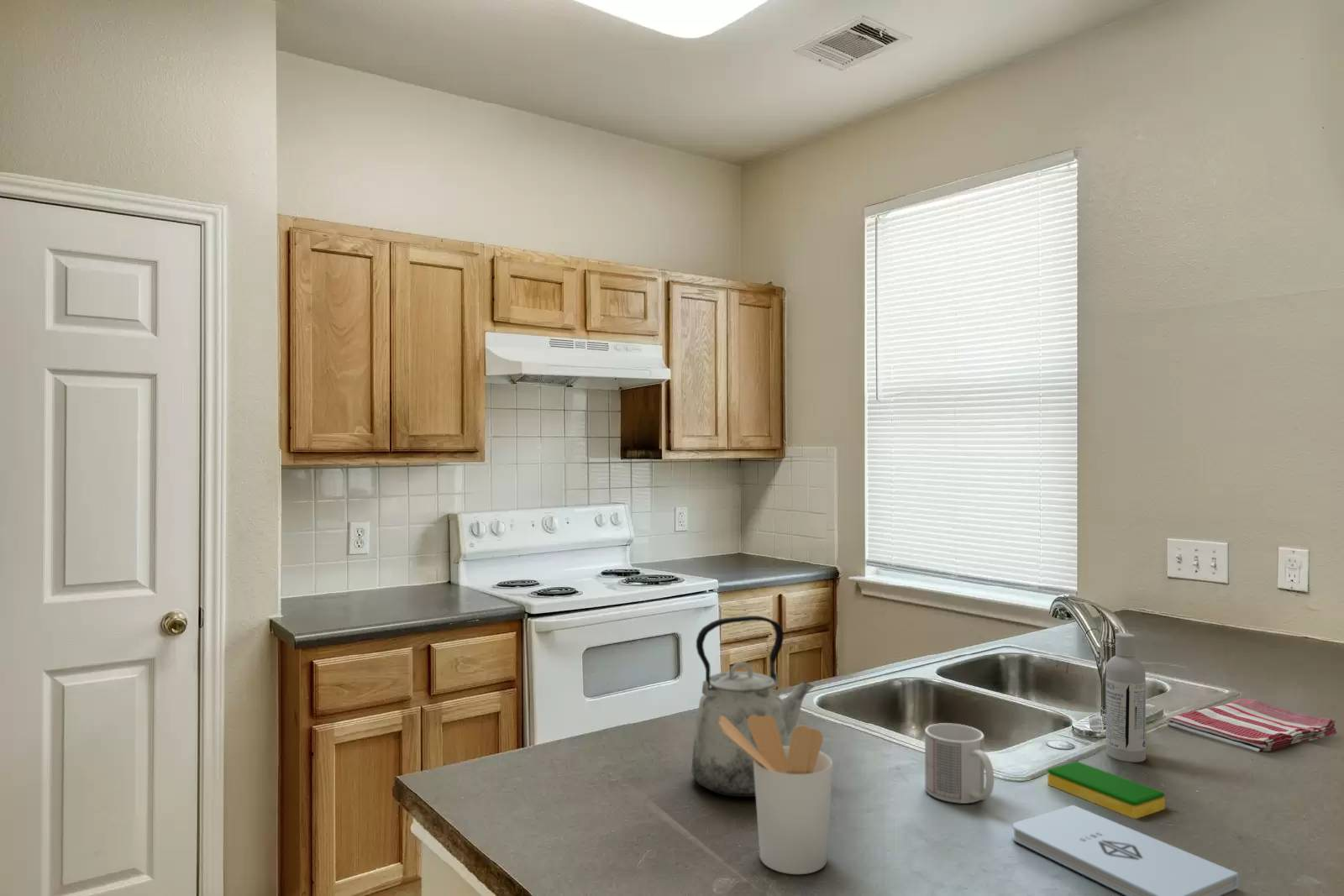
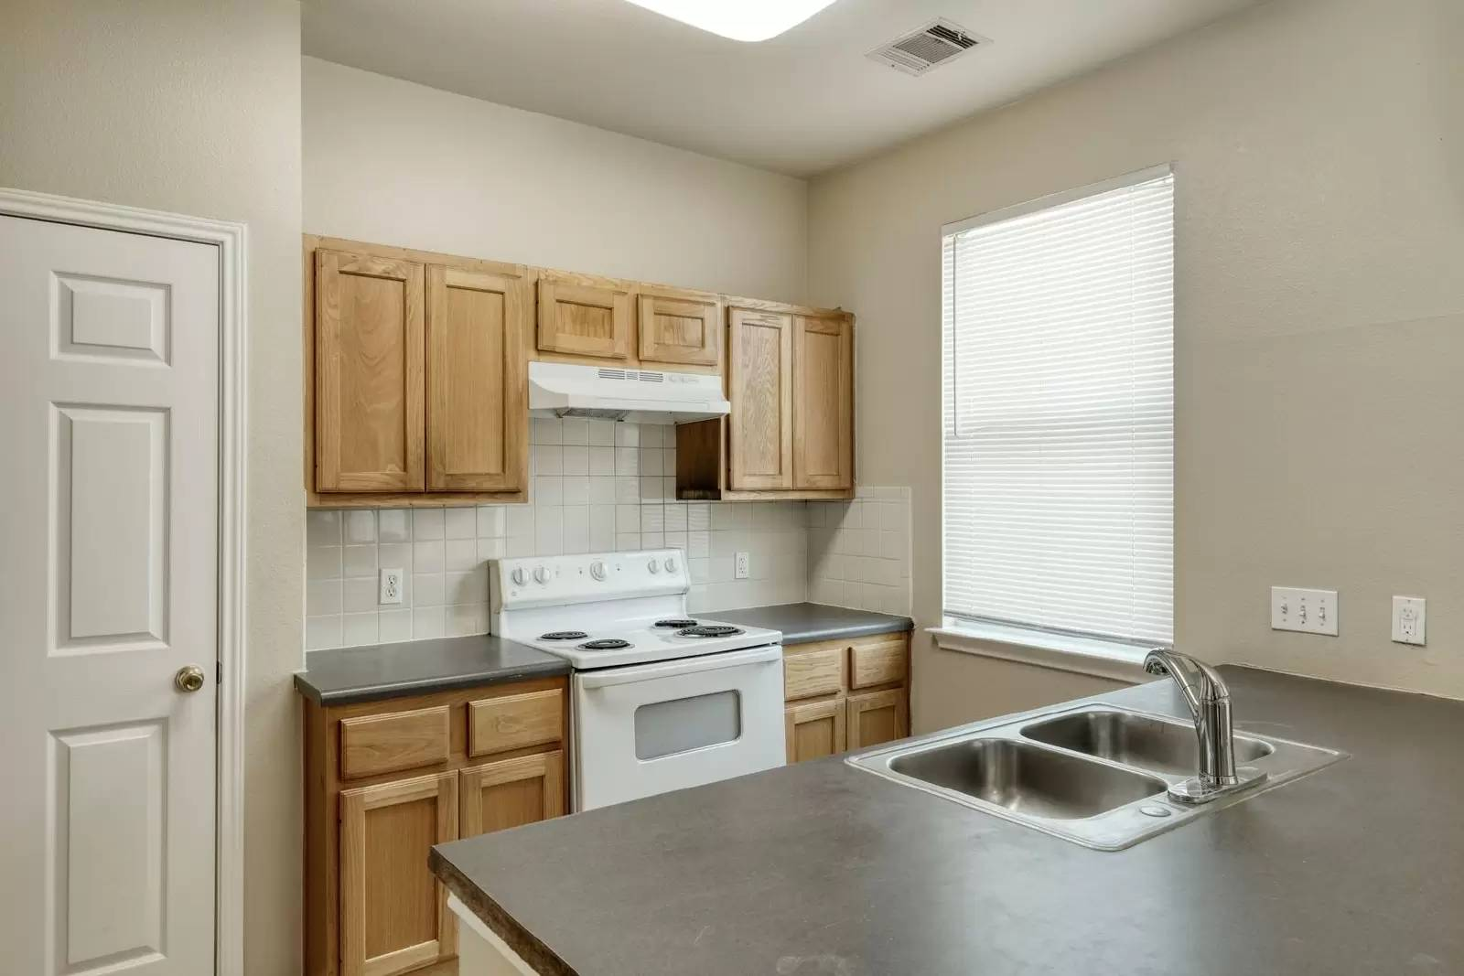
- notepad (1116, 854)
- mug (963, 766)
- dish sponge (1104, 789)
- utensil holder (773, 786)
- bottle (1126, 695)
- kettle (757, 698)
- dish towel (1250, 722)
